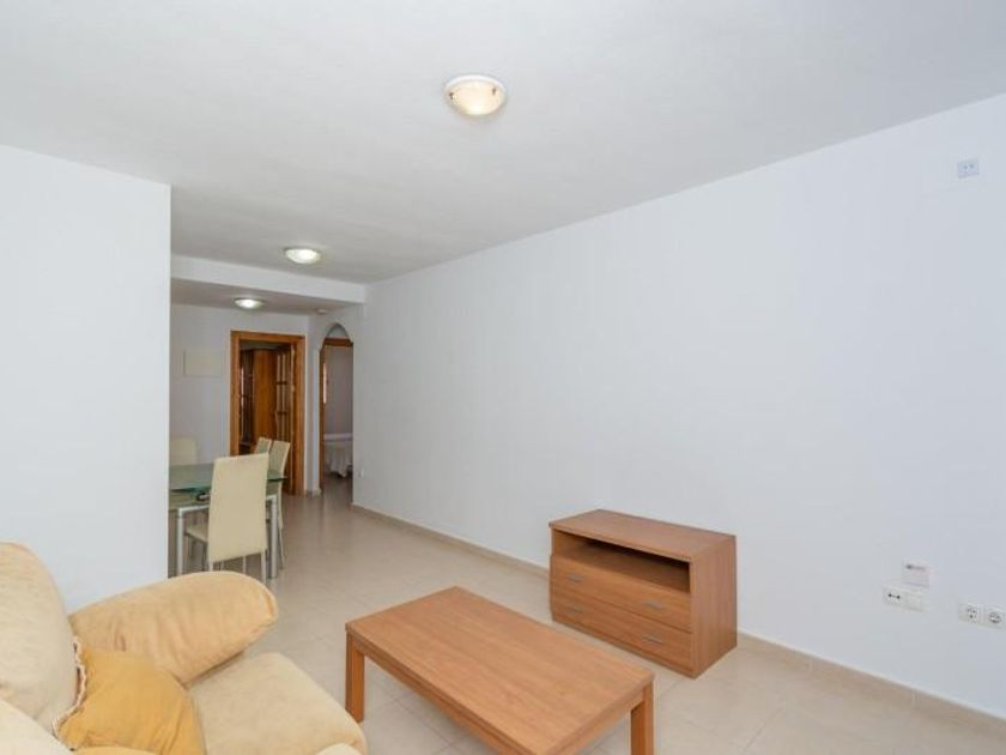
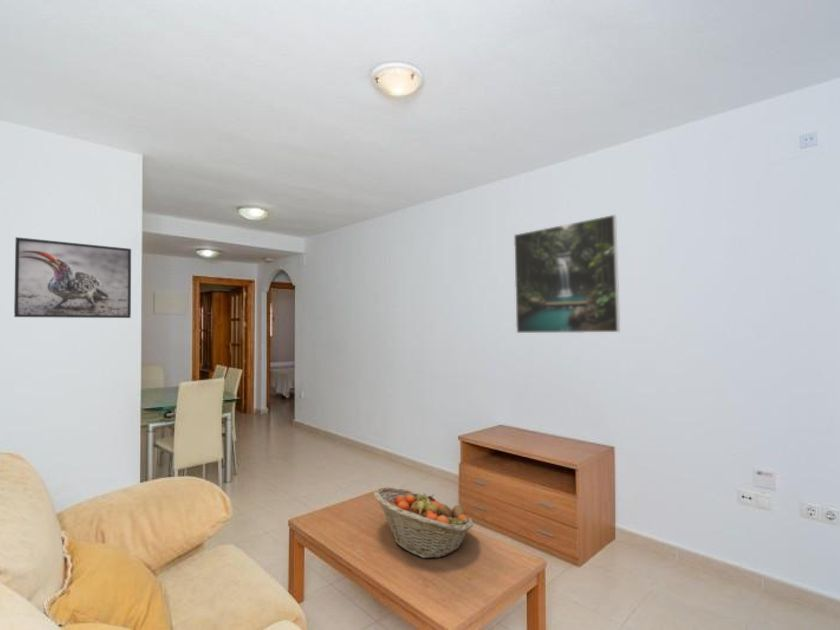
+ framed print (562, 279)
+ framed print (77, 280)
+ fruit basket (422, 515)
